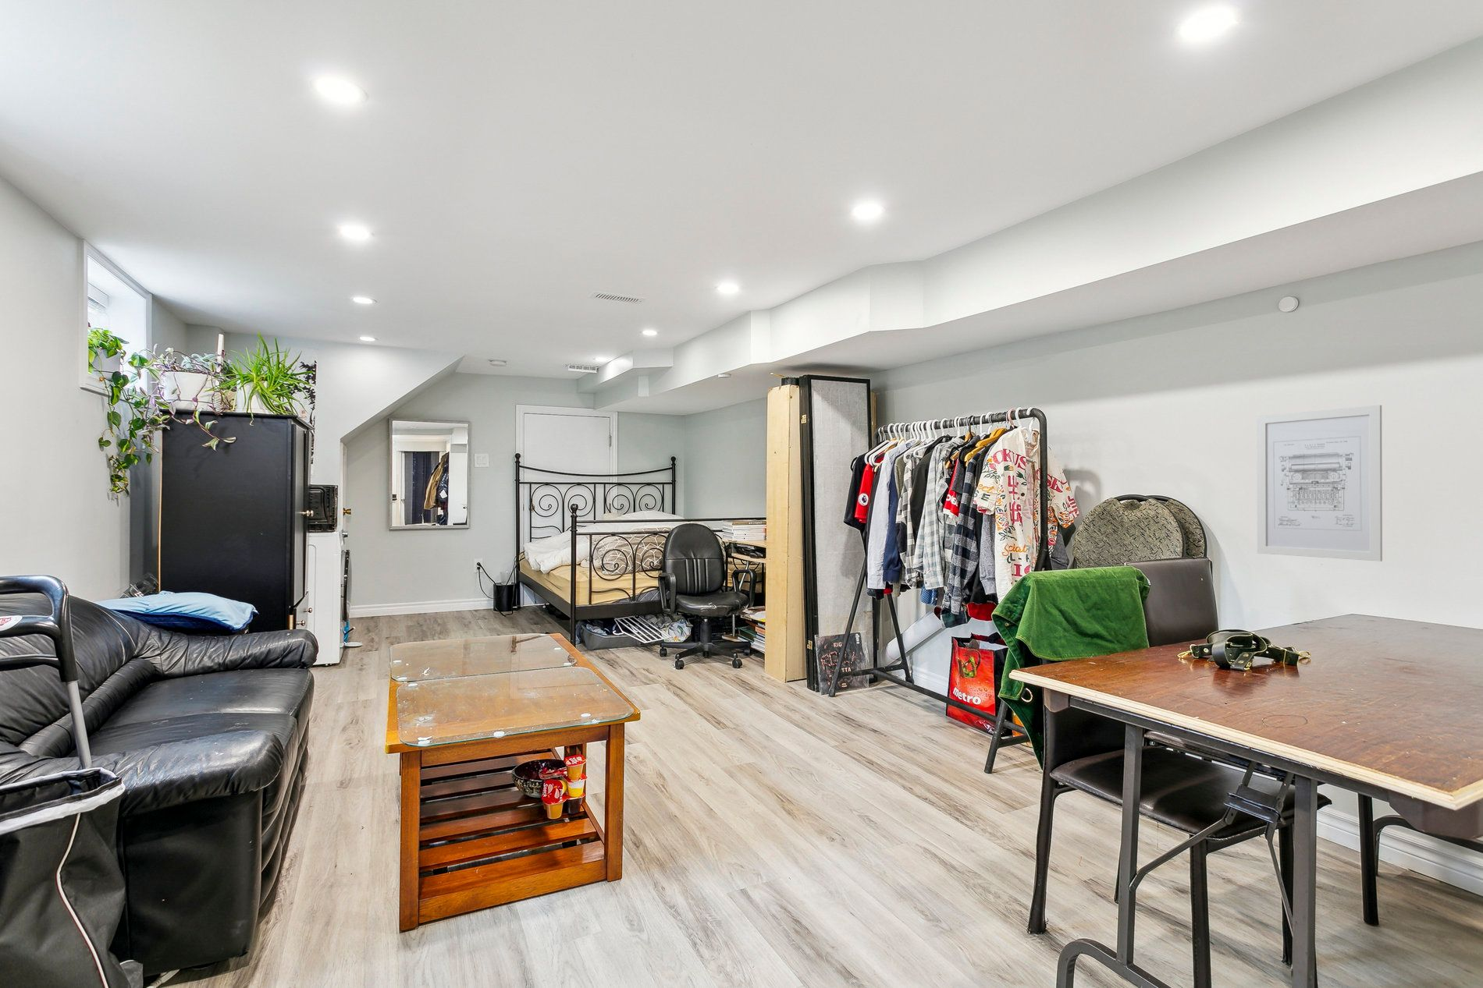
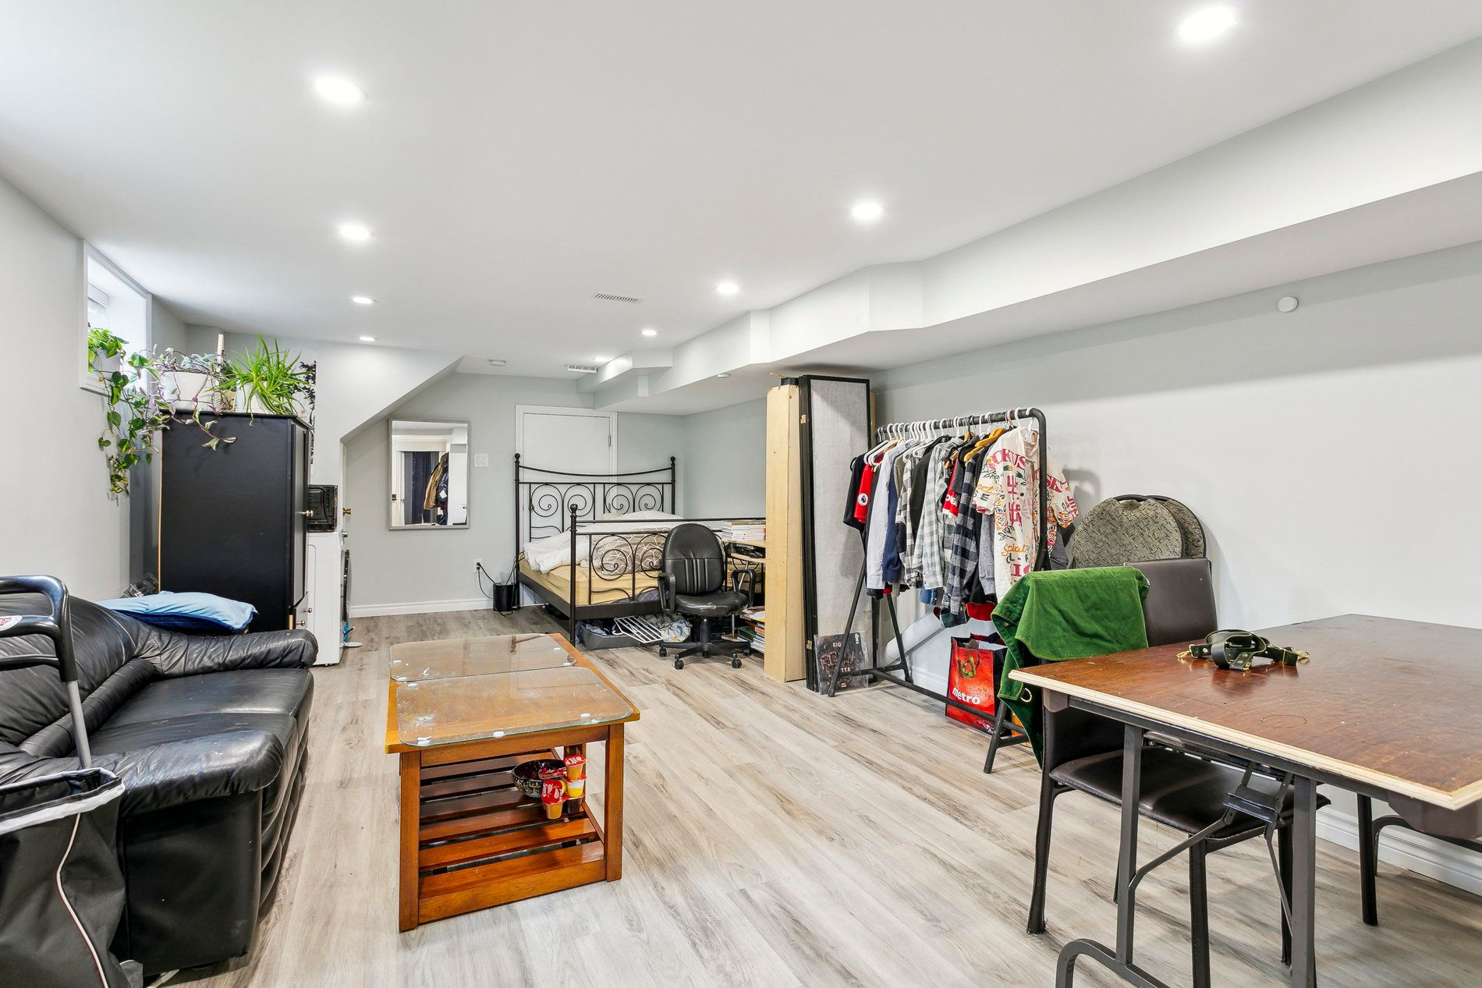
- wall art (1315, 483)
